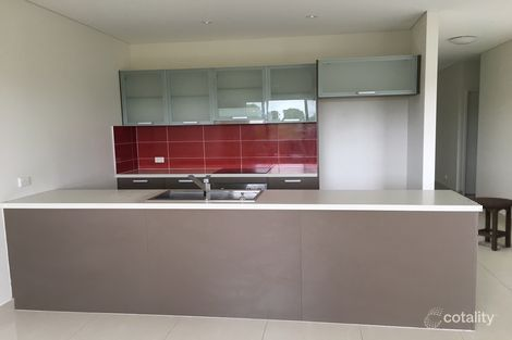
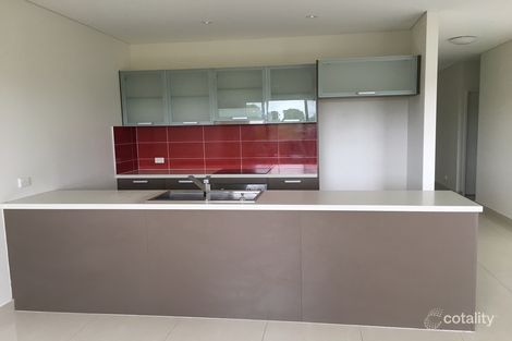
- stool (489, 223)
